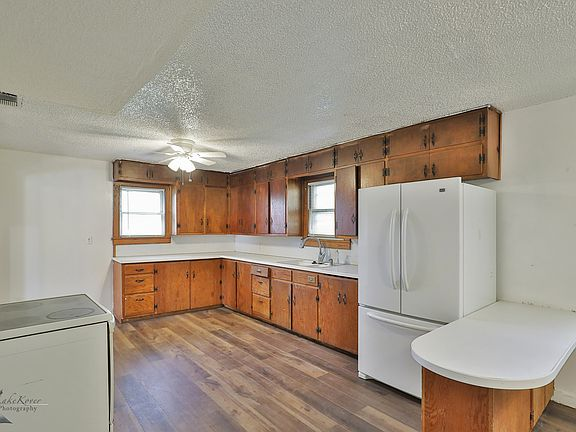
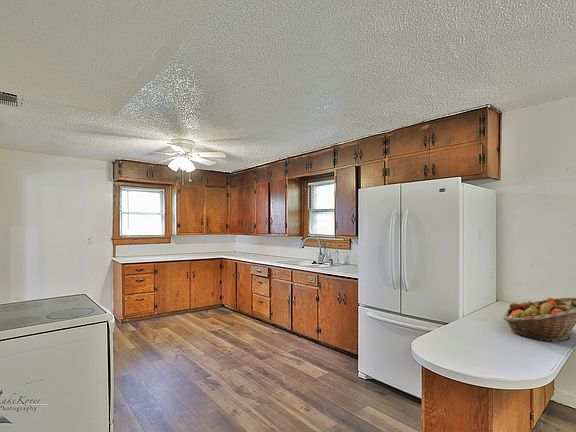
+ fruit basket (543, 315)
